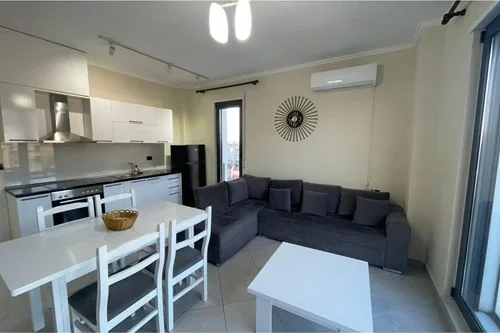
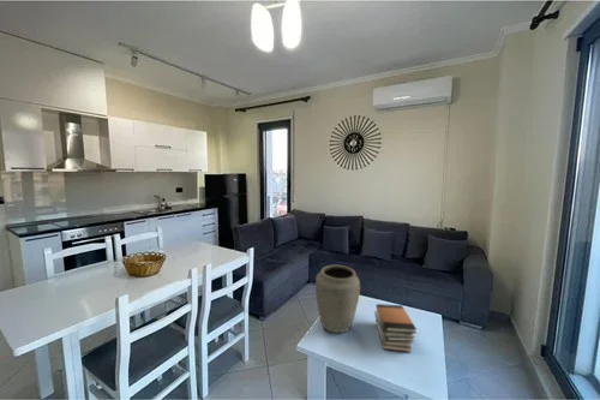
+ book stack (392, 326)
+ vase (336, 298)
